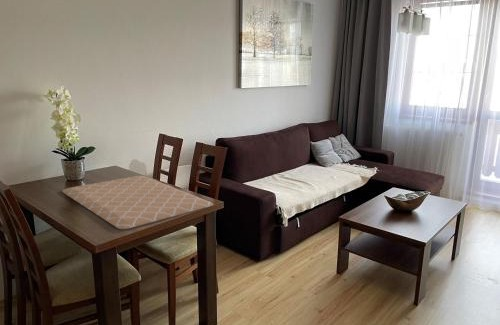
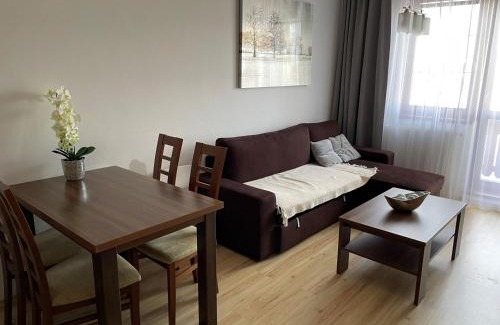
- placemat (134, 195)
